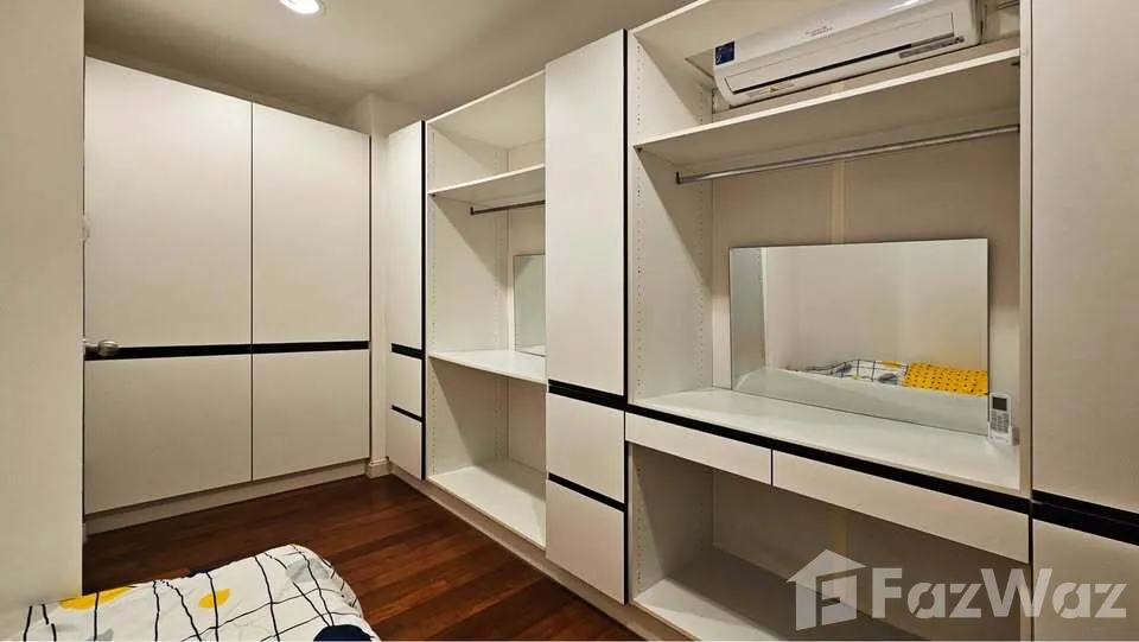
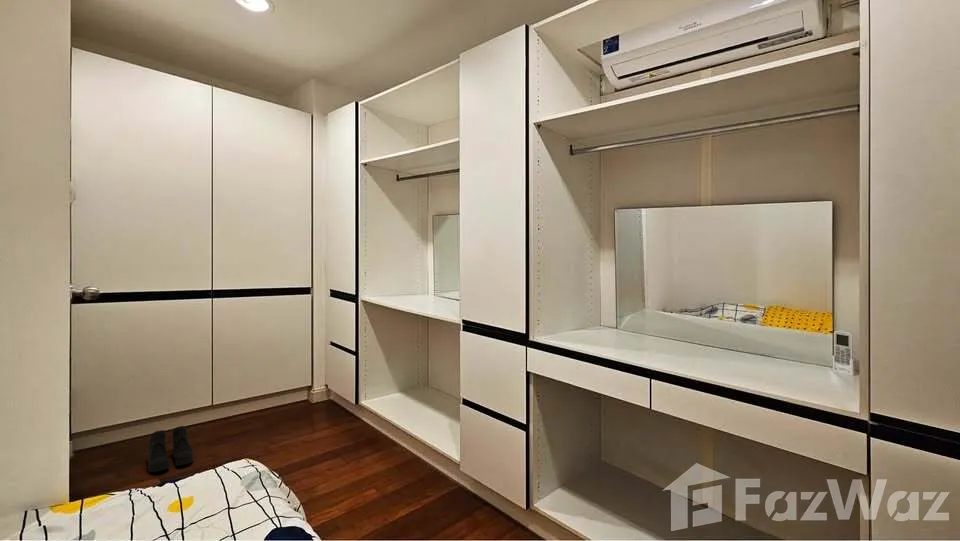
+ boots (173, 446)
